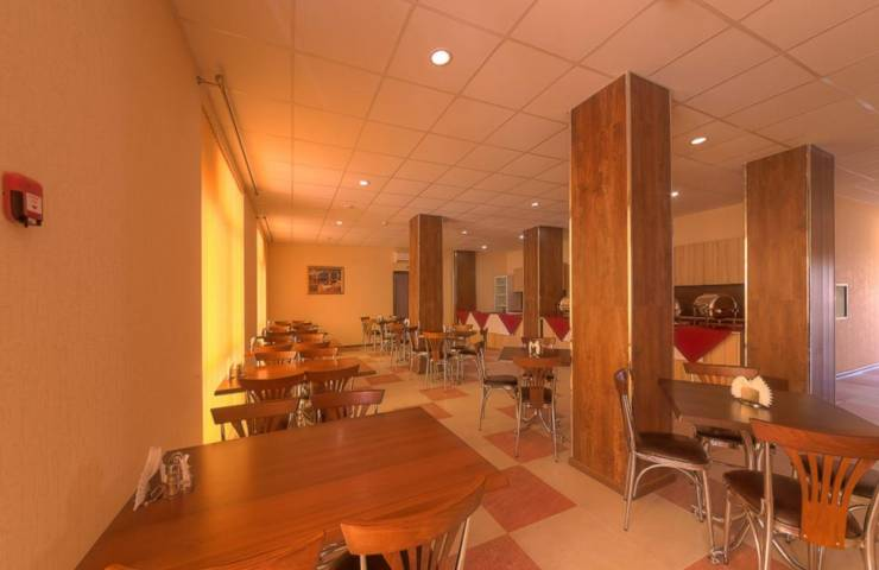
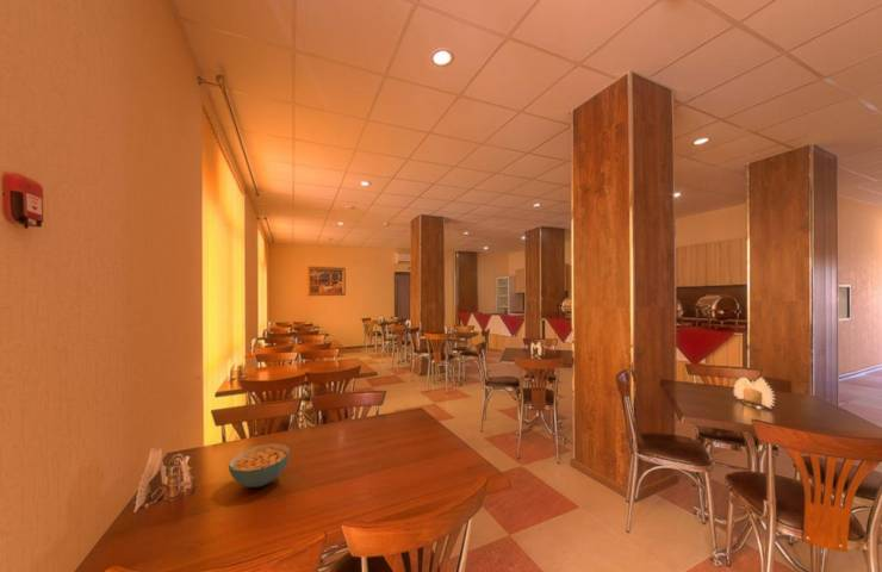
+ cereal bowl (260, 468)
